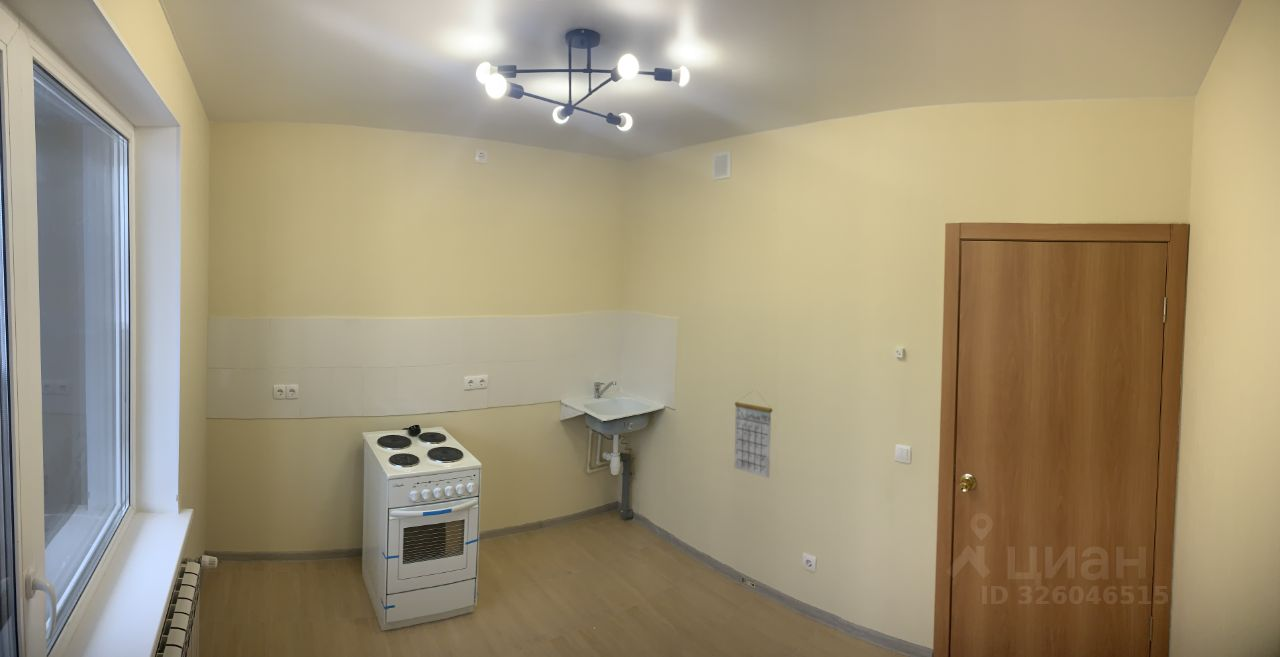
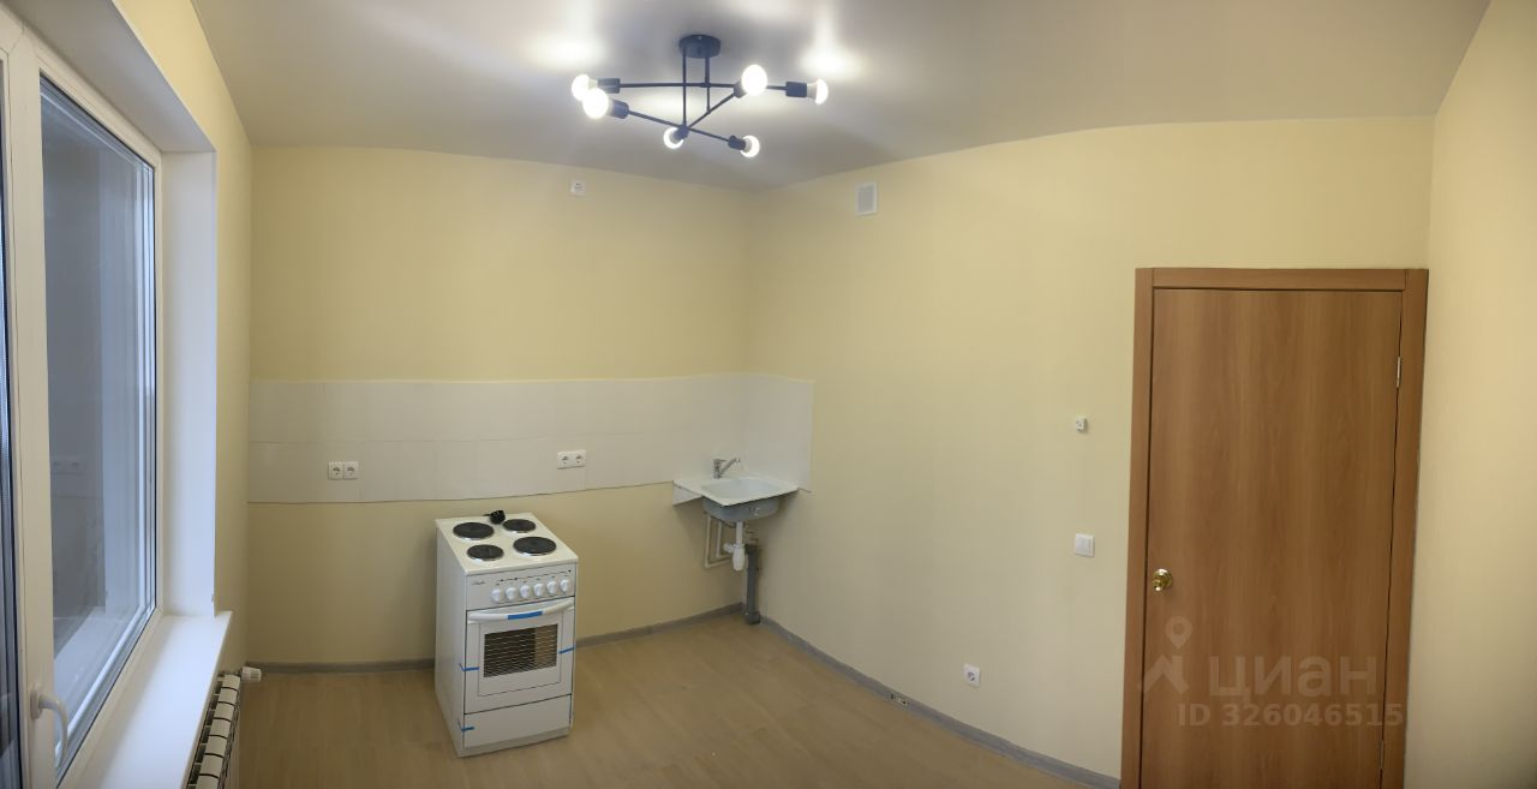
- calendar (752, 431)
